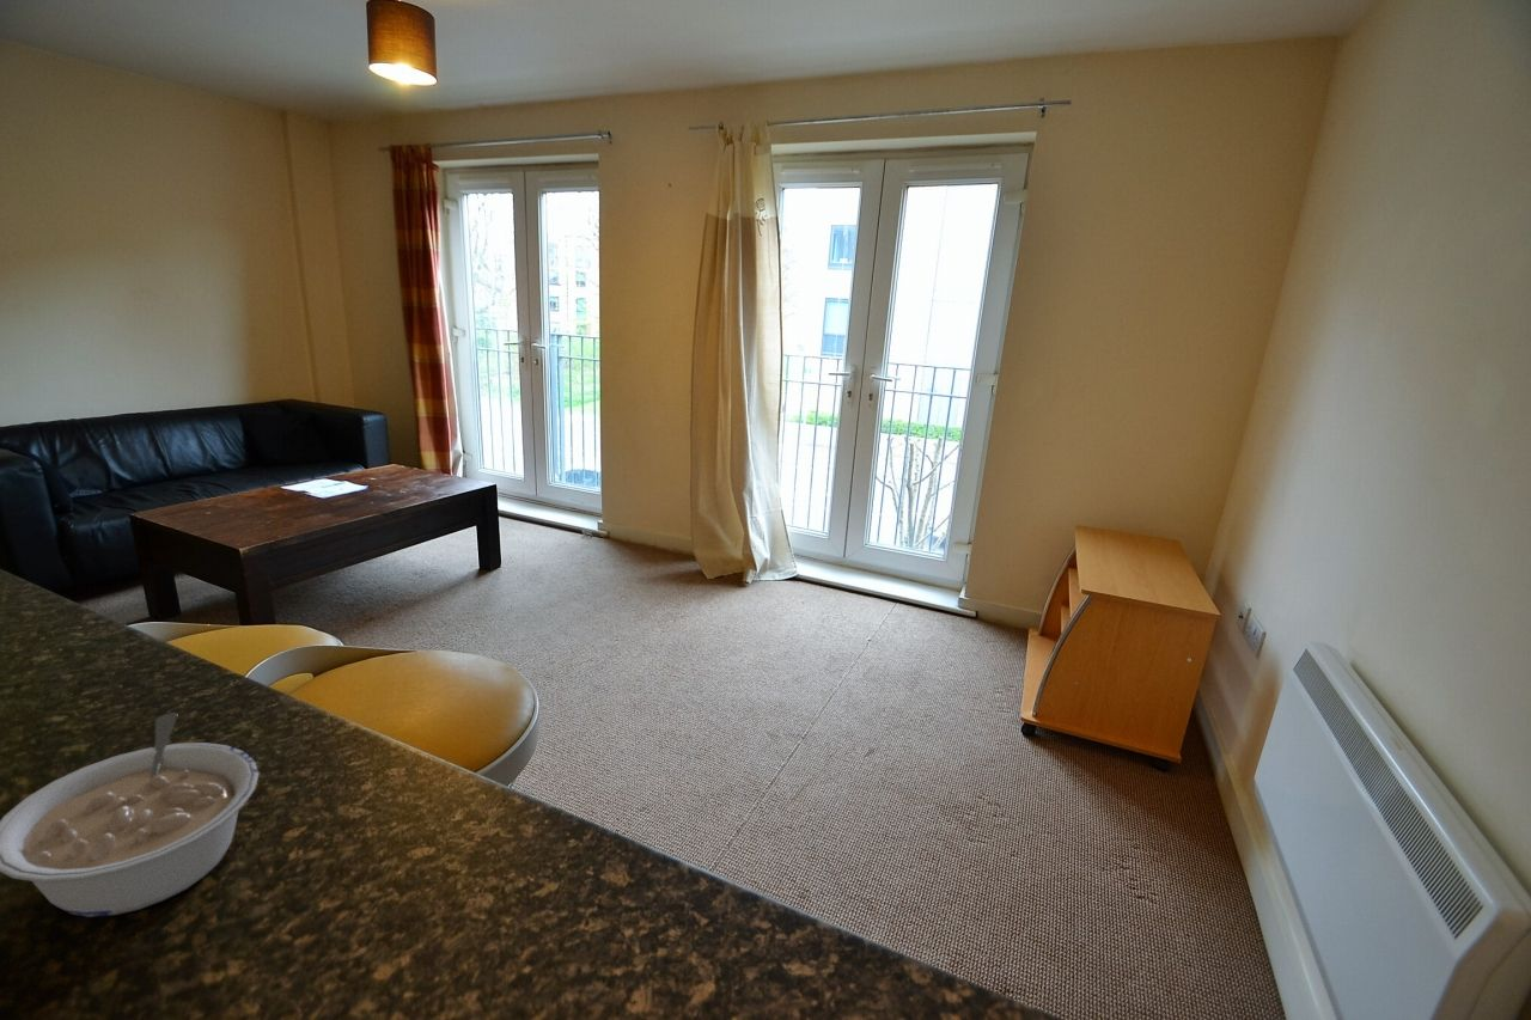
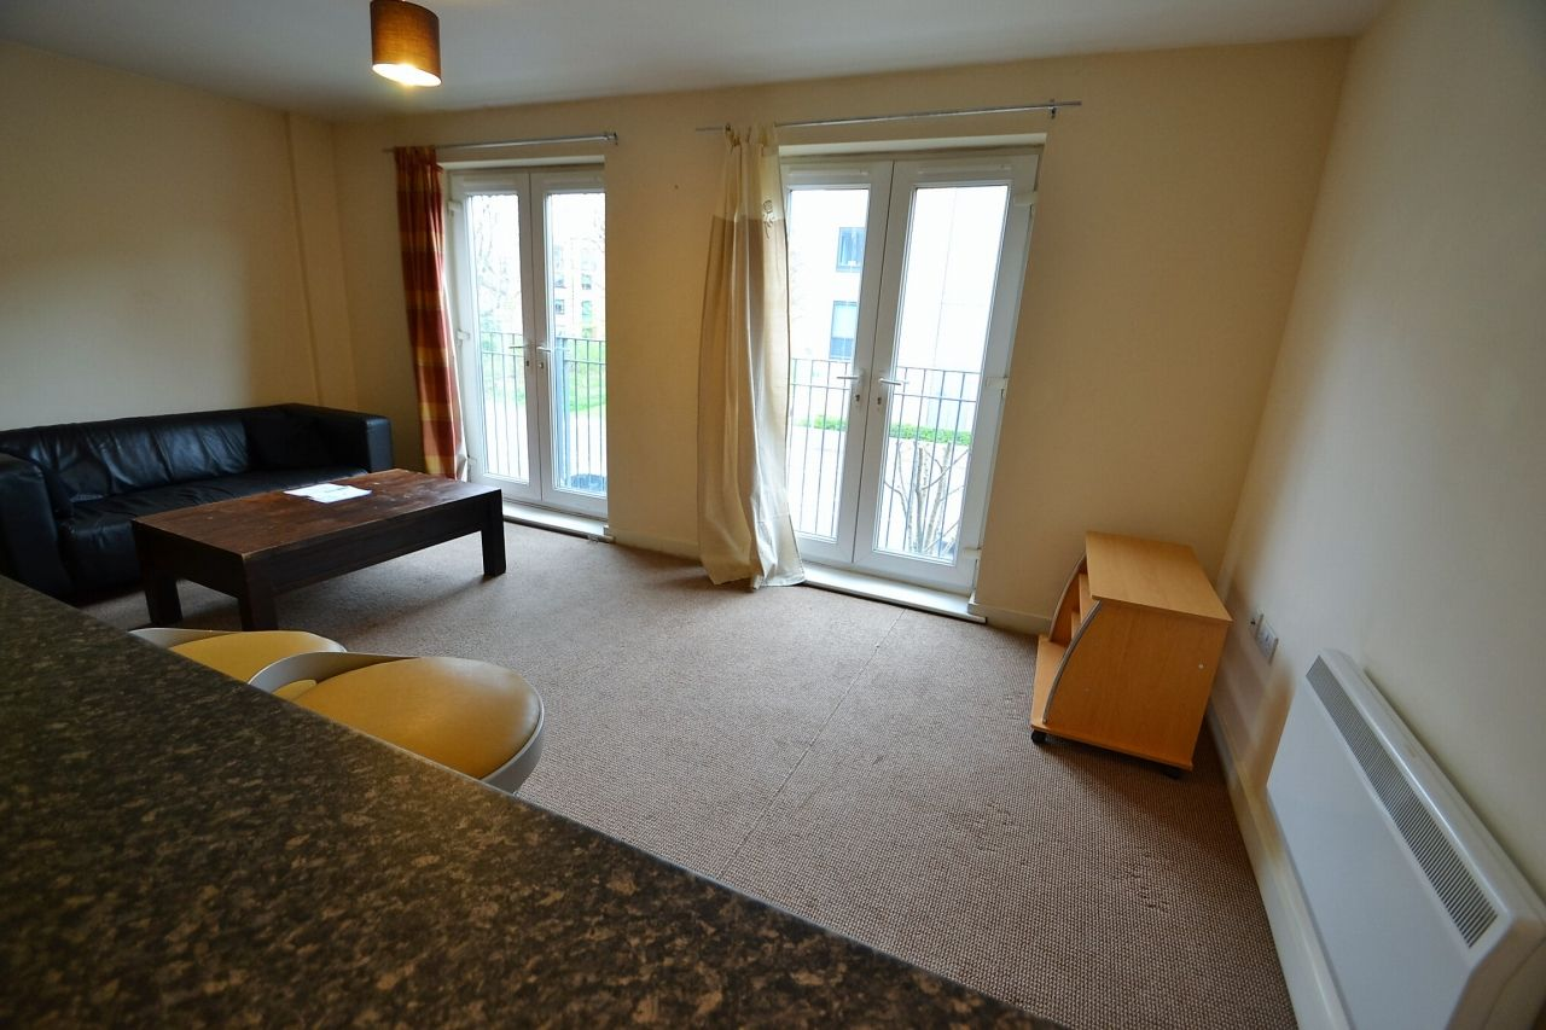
- legume (135, 823)
